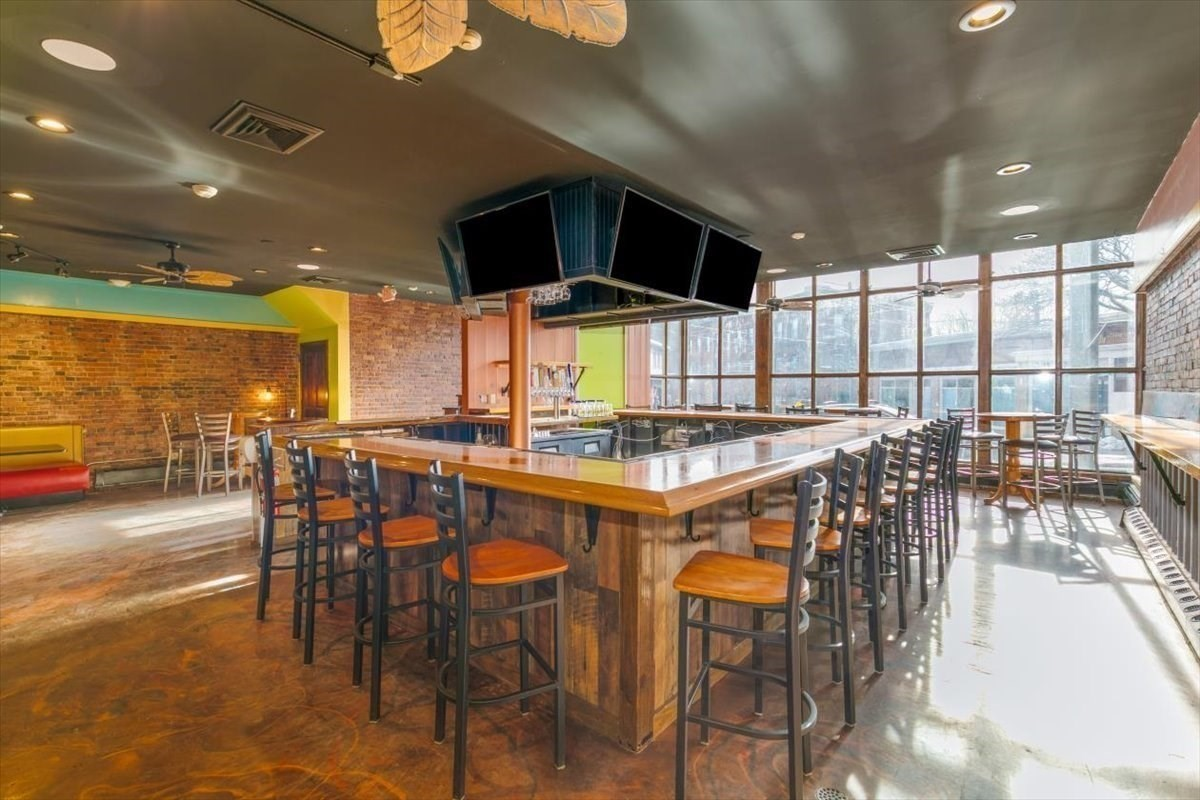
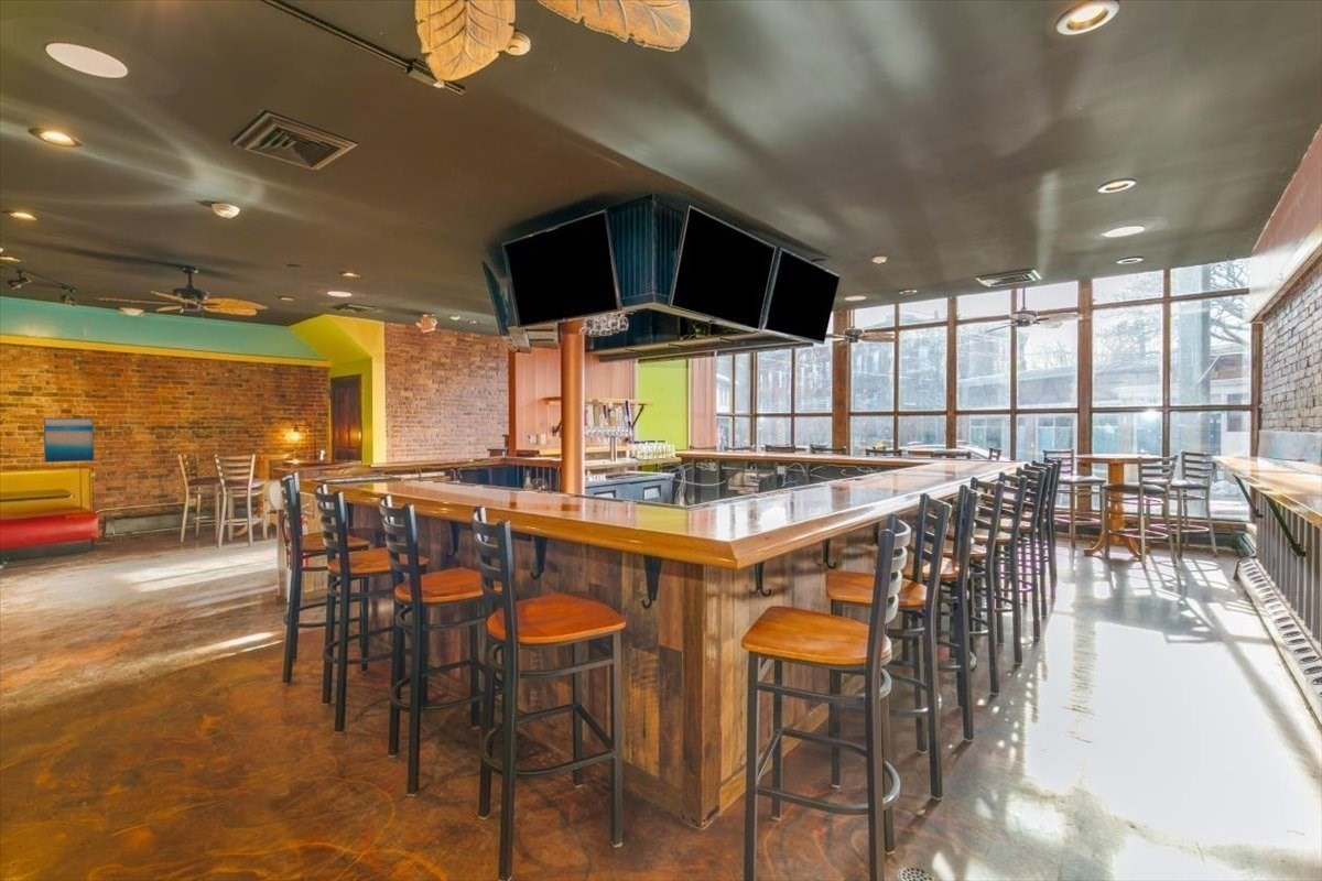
+ wall art (68, 439)
